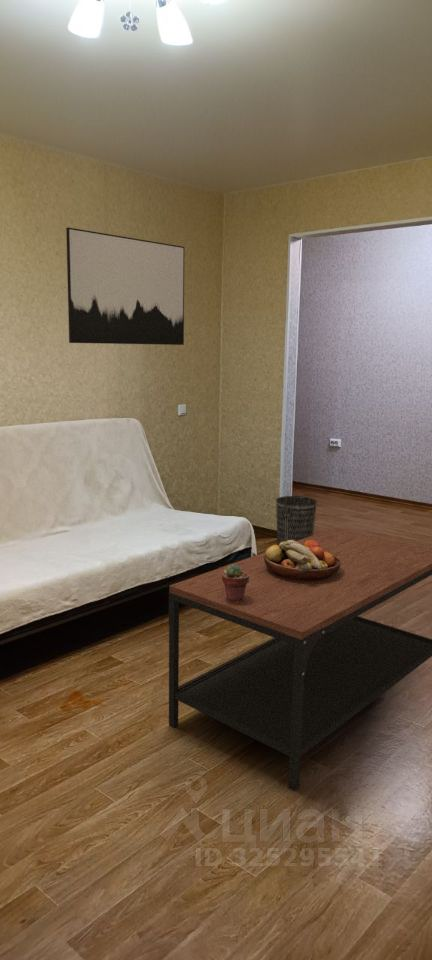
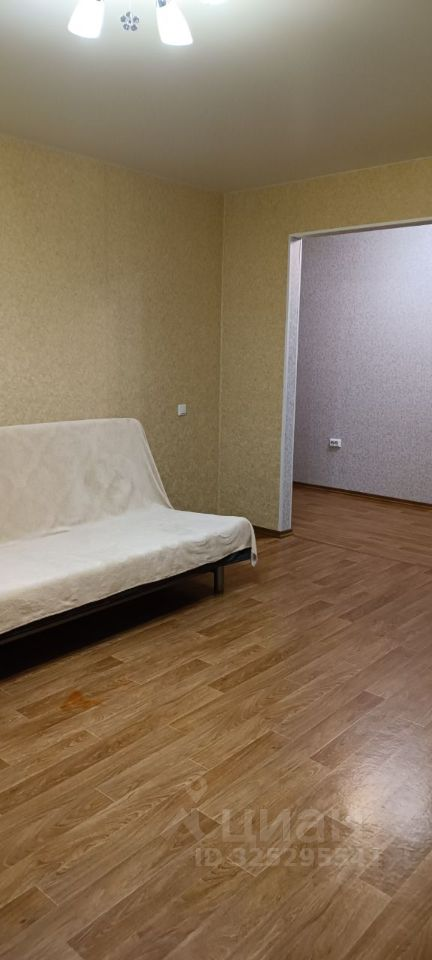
- wastebasket (295, 524)
- coffee table (319, 633)
- wall art (130, 291)
- potted succulent (235, 581)
- fruit bowl (302, 555)
